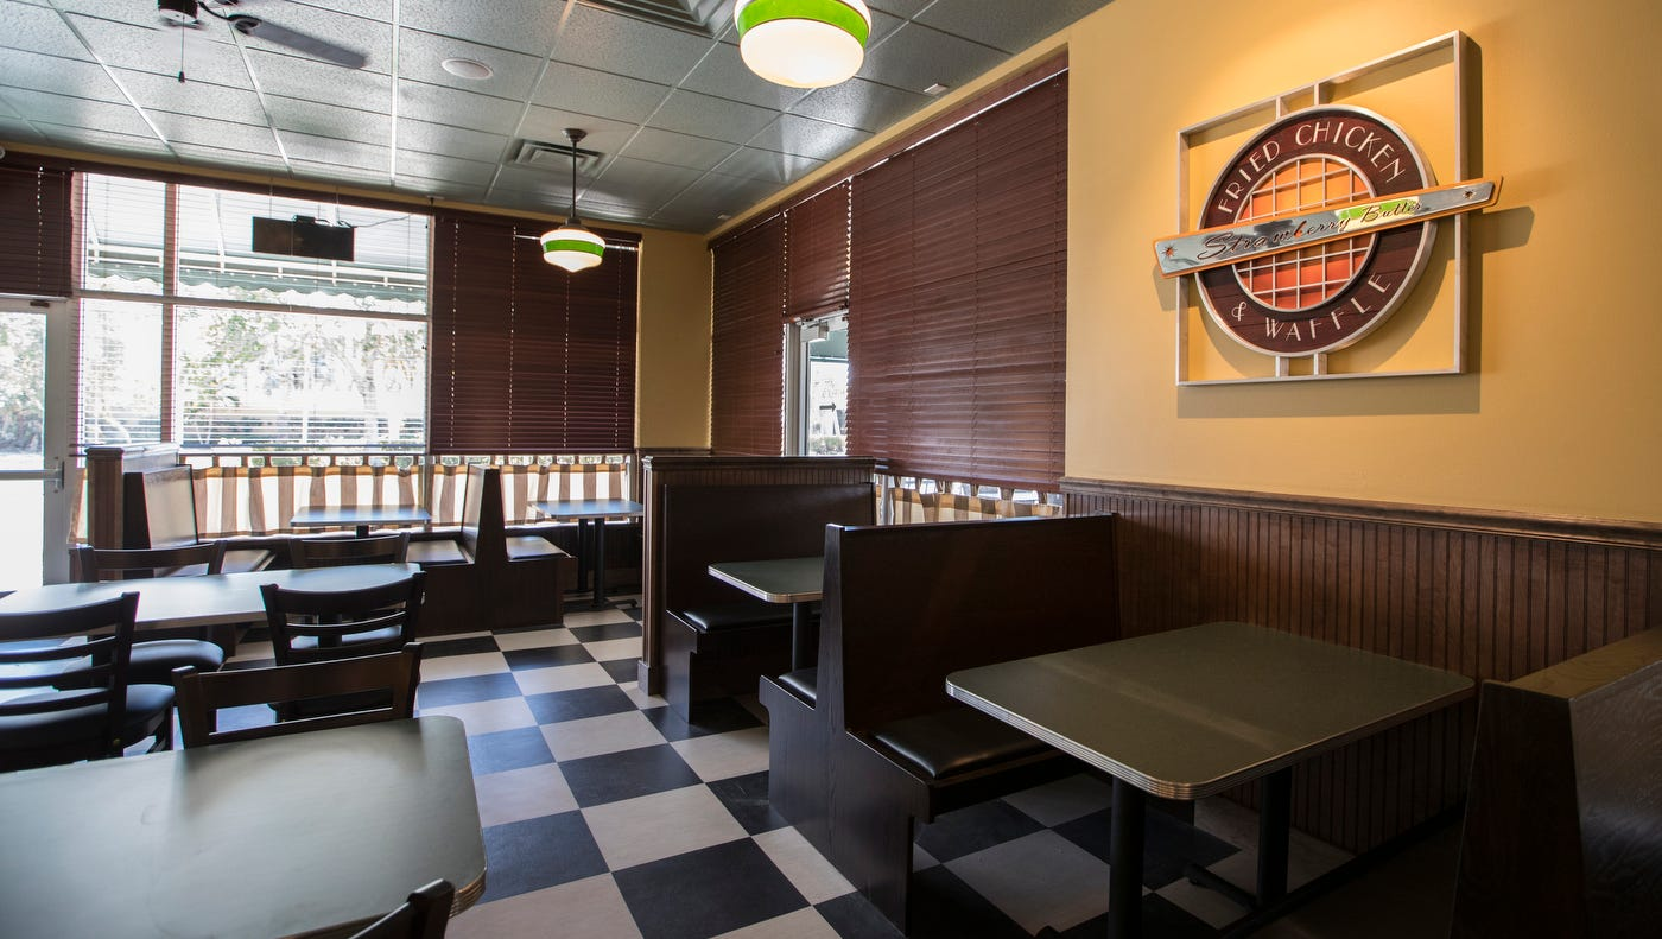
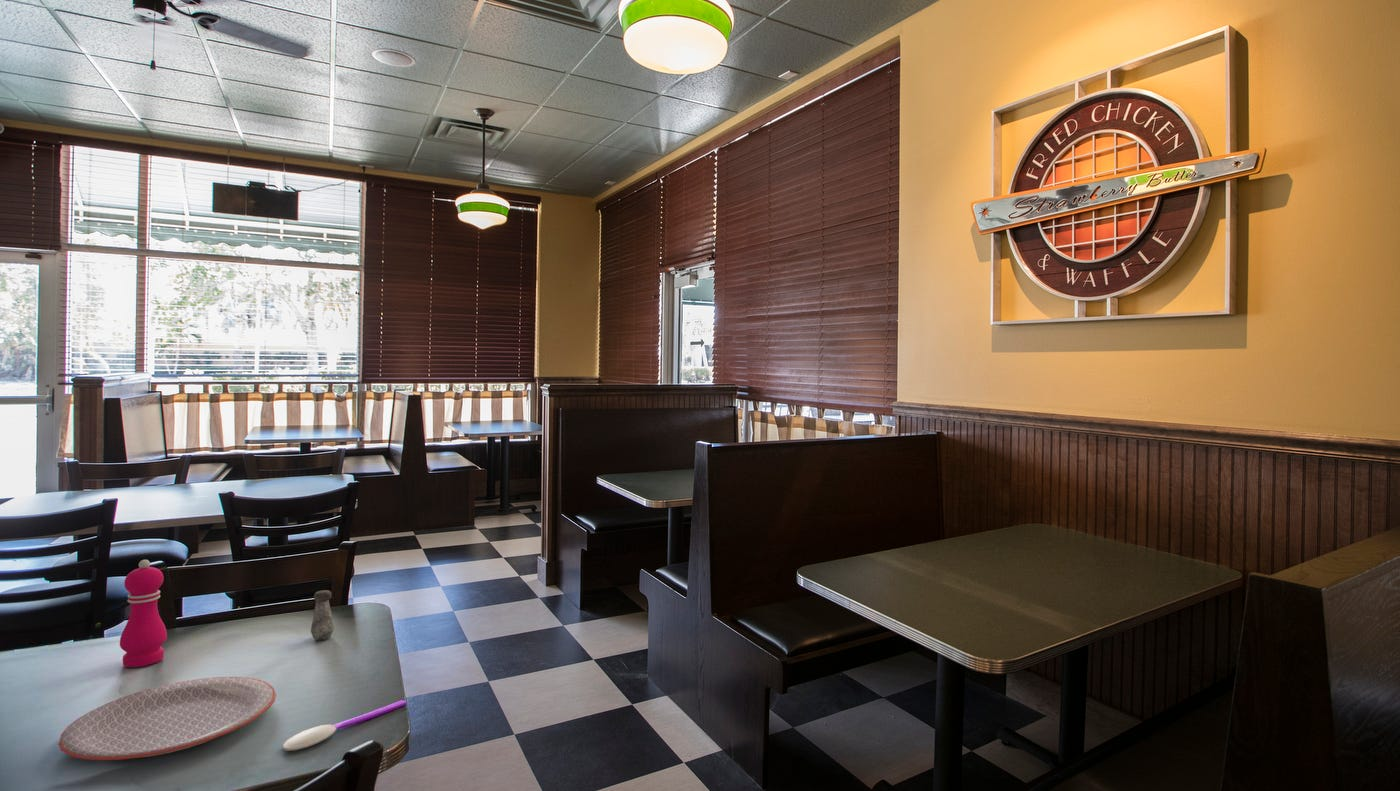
+ plate (175, 718)
+ salt shaker (322, 614)
+ pepper mill (143, 610)
+ spoon (348, 721)
